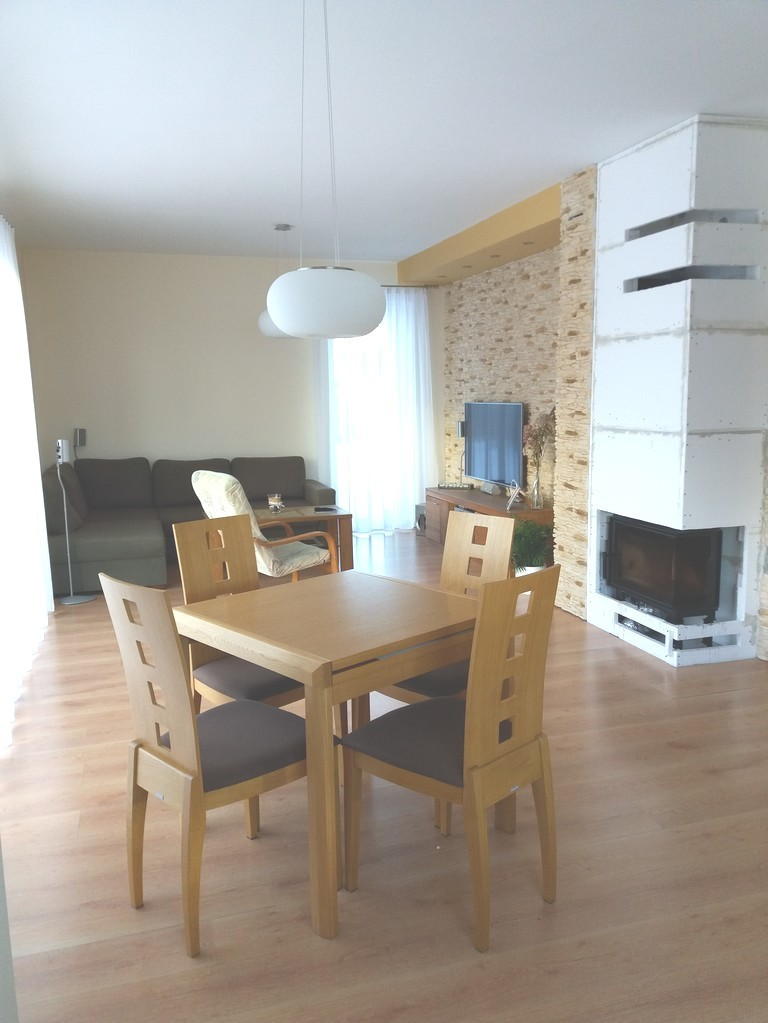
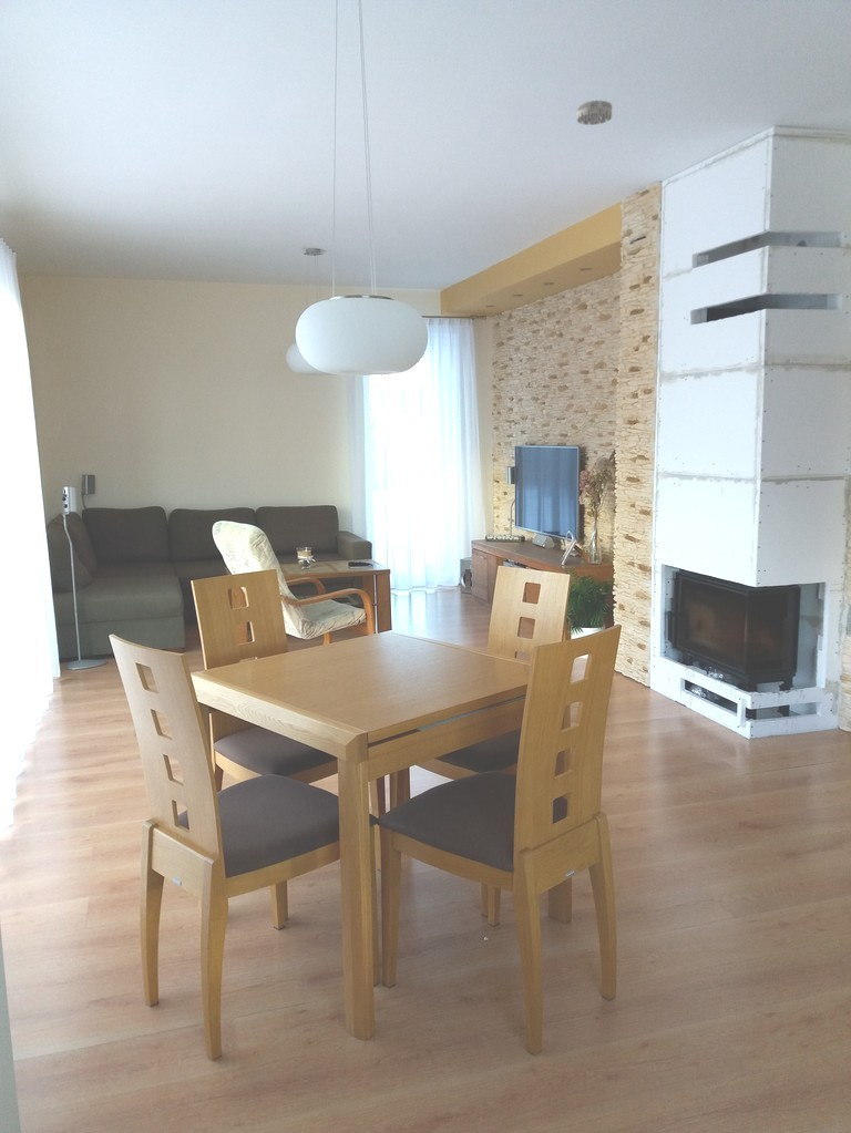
+ smoke detector (594, 112)
